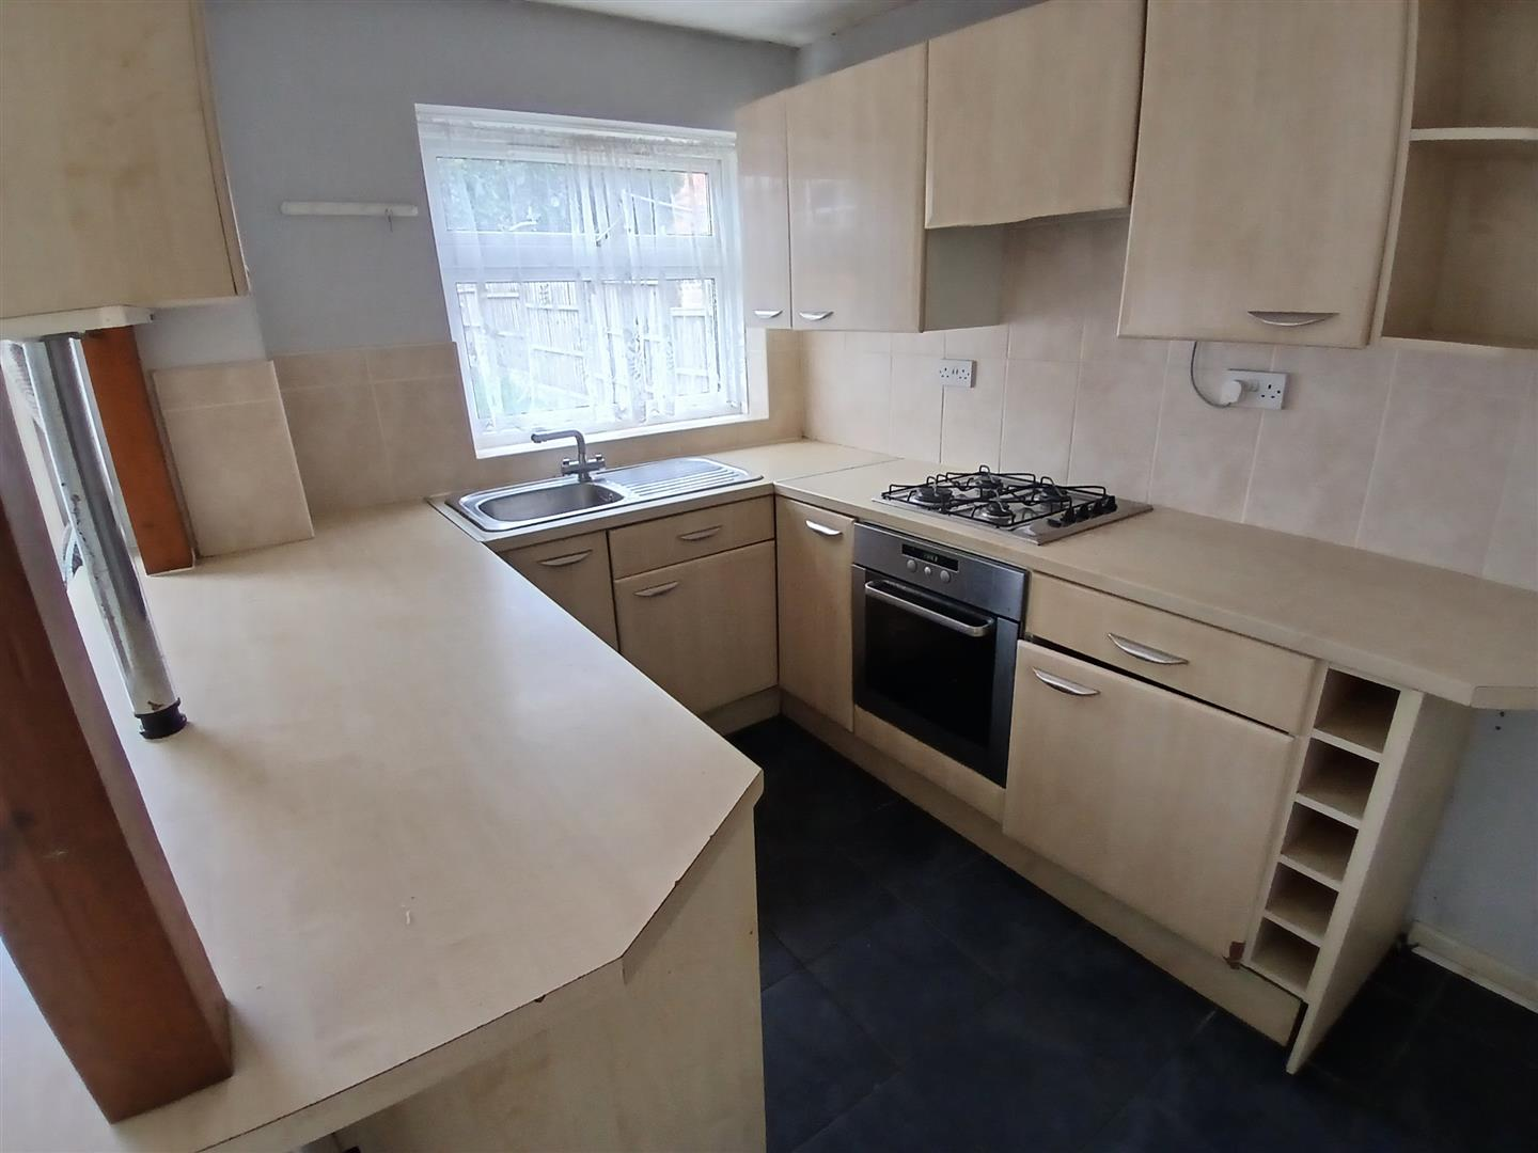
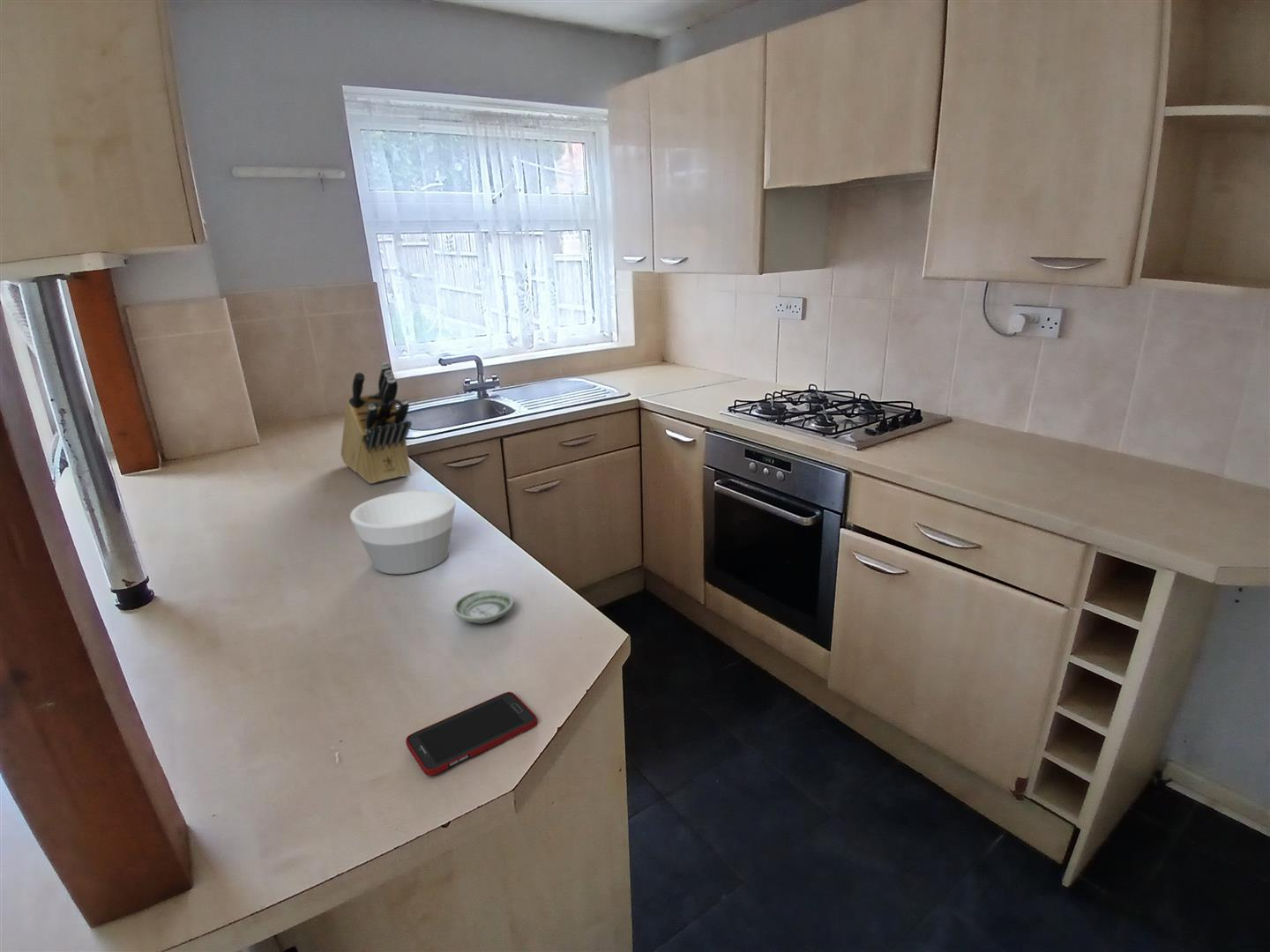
+ bowl (407, 532)
+ cell phone (473, 731)
+ saucer (484, 609)
+ knife block (371, 418)
